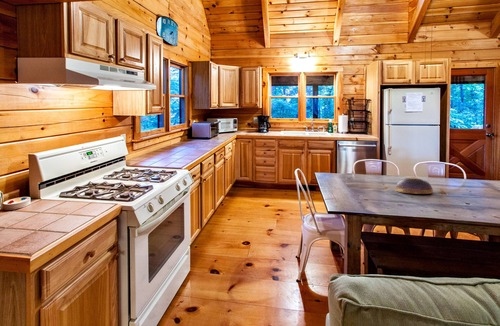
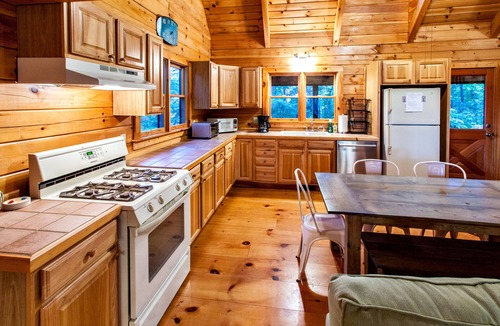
- decorative bowl (413, 184)
